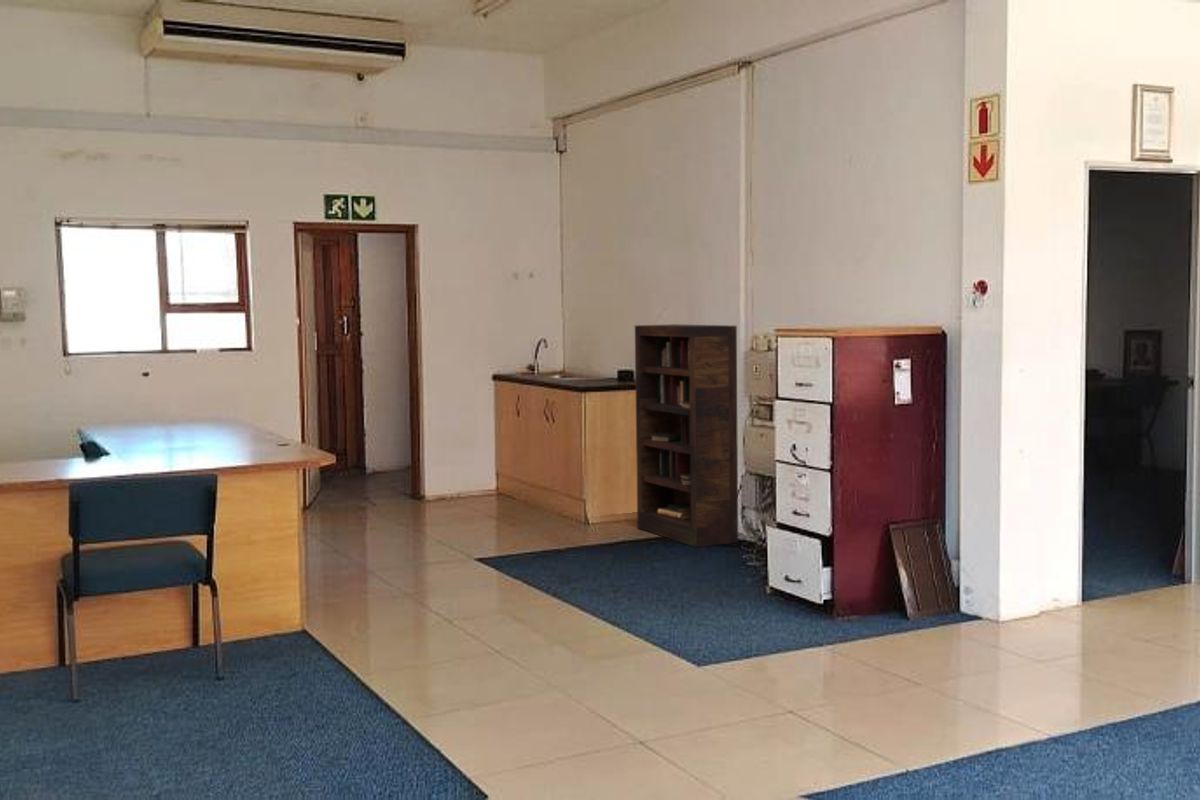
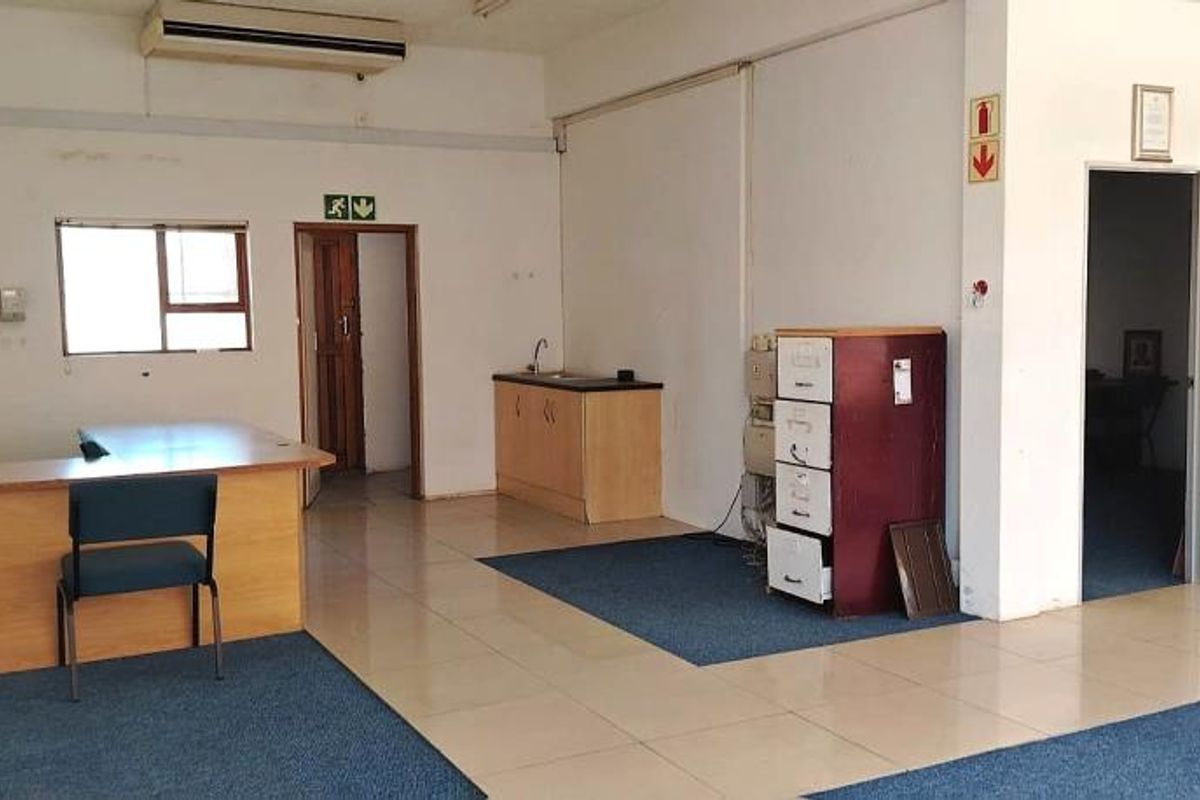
- bookcase (685, 431)
